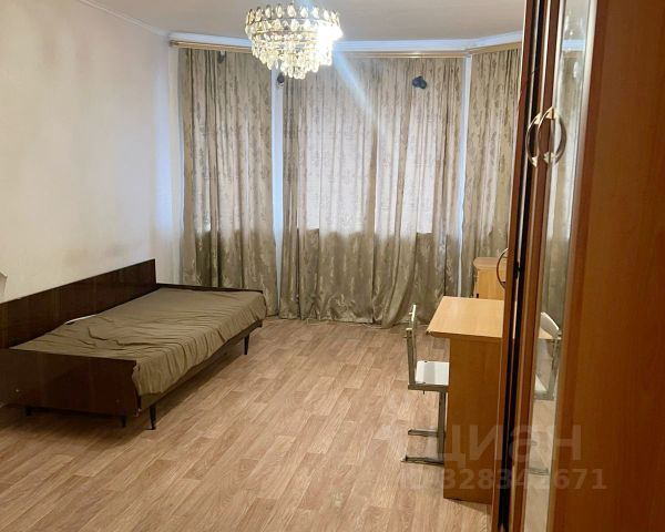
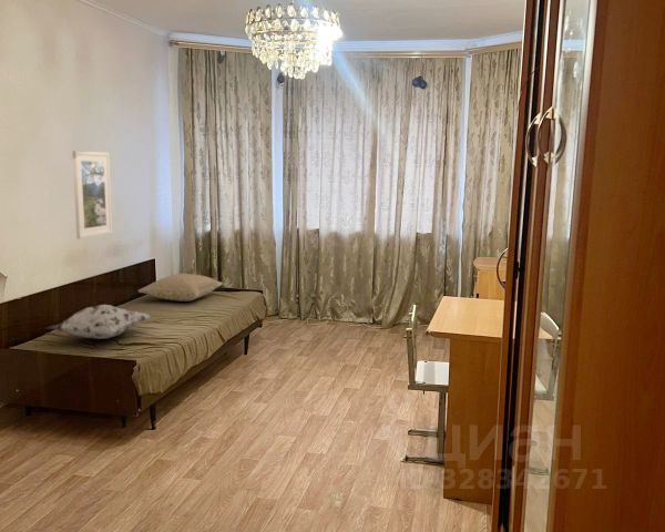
+ pillow (182, 287)
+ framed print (93, 194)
+ decorative pillow (100, 321)
